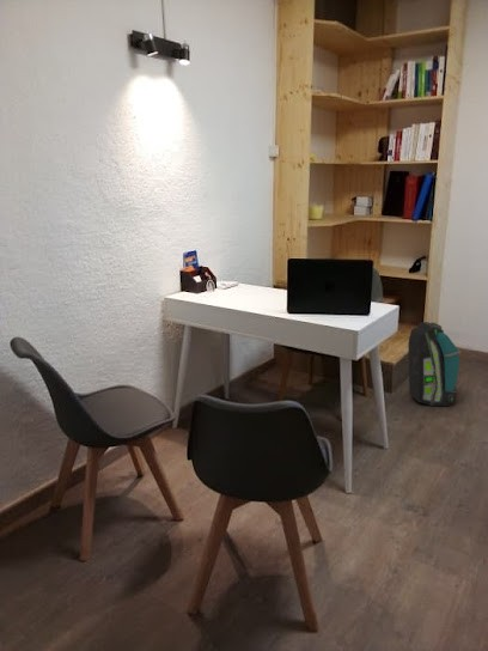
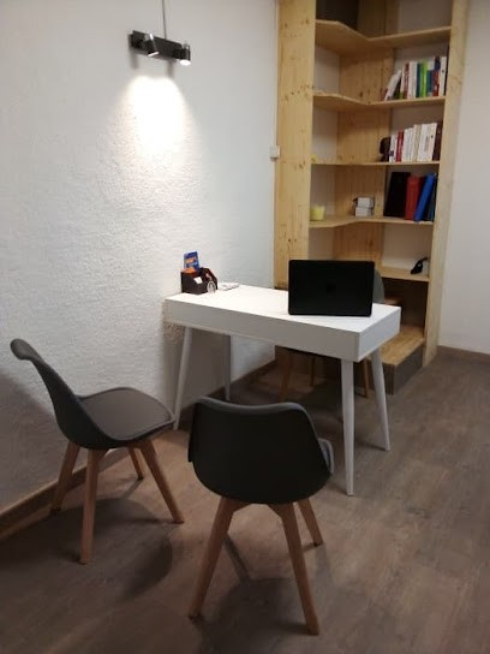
- backpack (432, 361)
